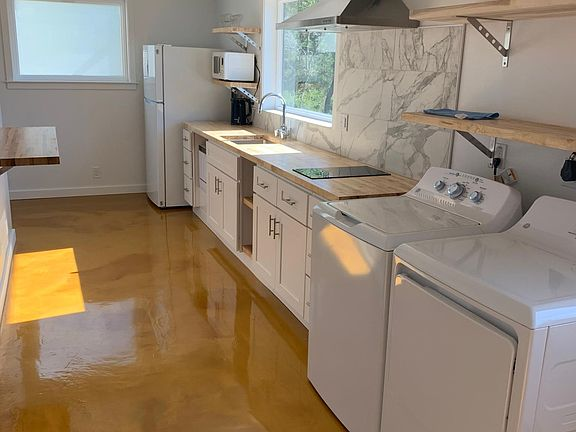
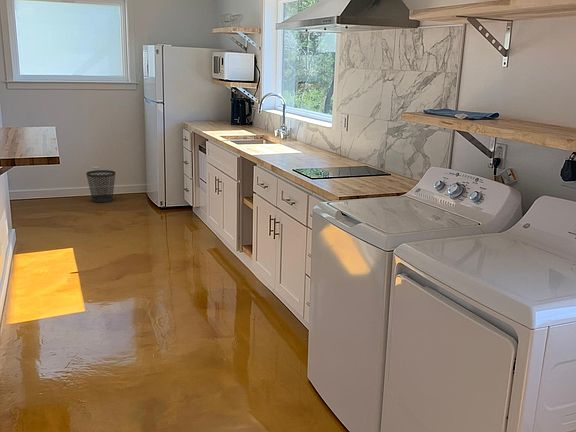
+ wastebasket (101, 186)
